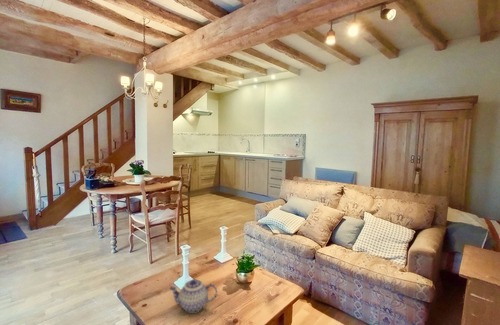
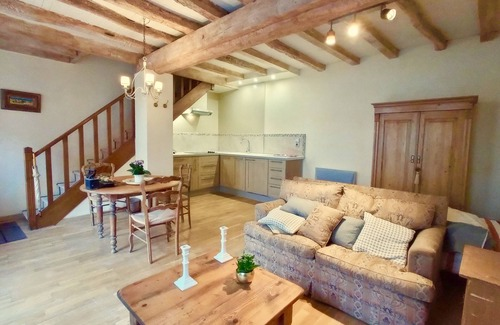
- teapot (193, 293)
